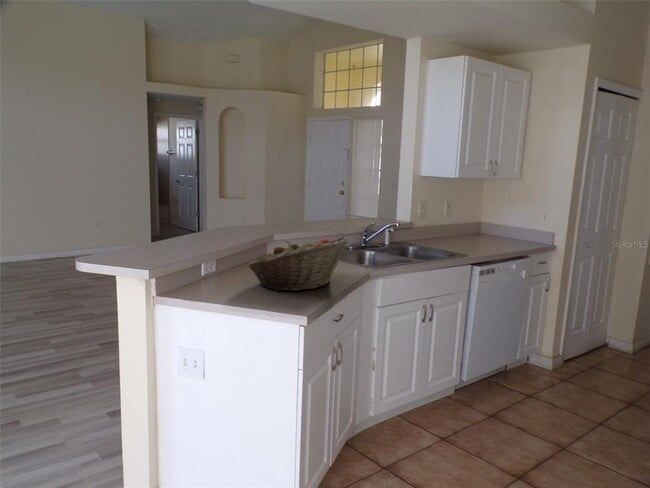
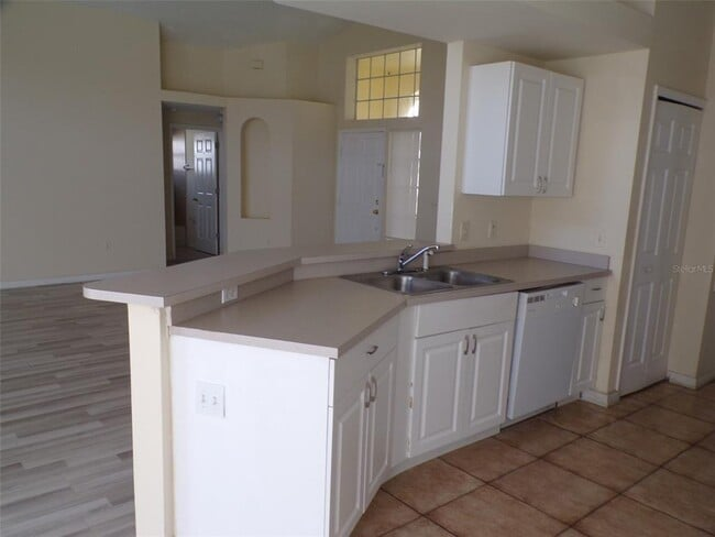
- fruit basket (300, 259)
